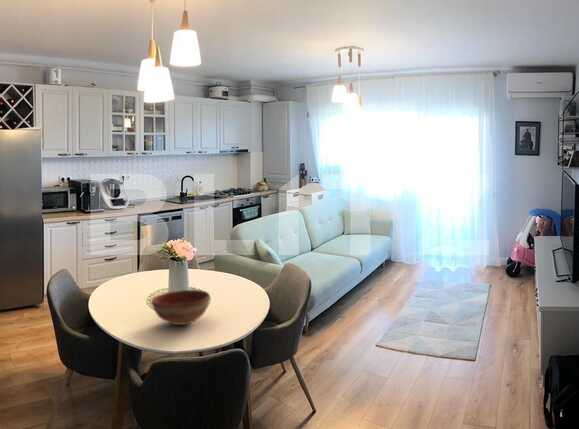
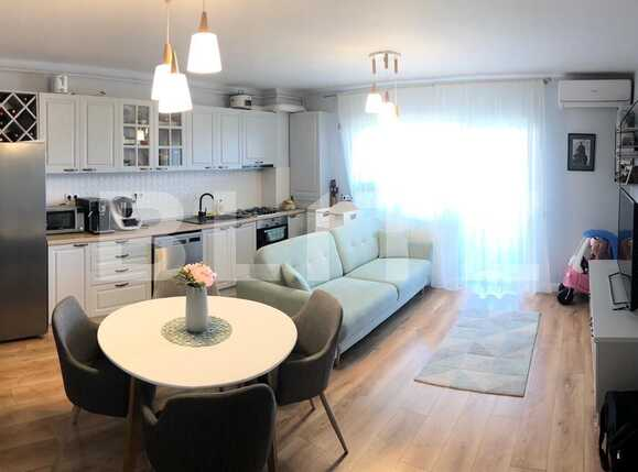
- bowl (181, 309)
